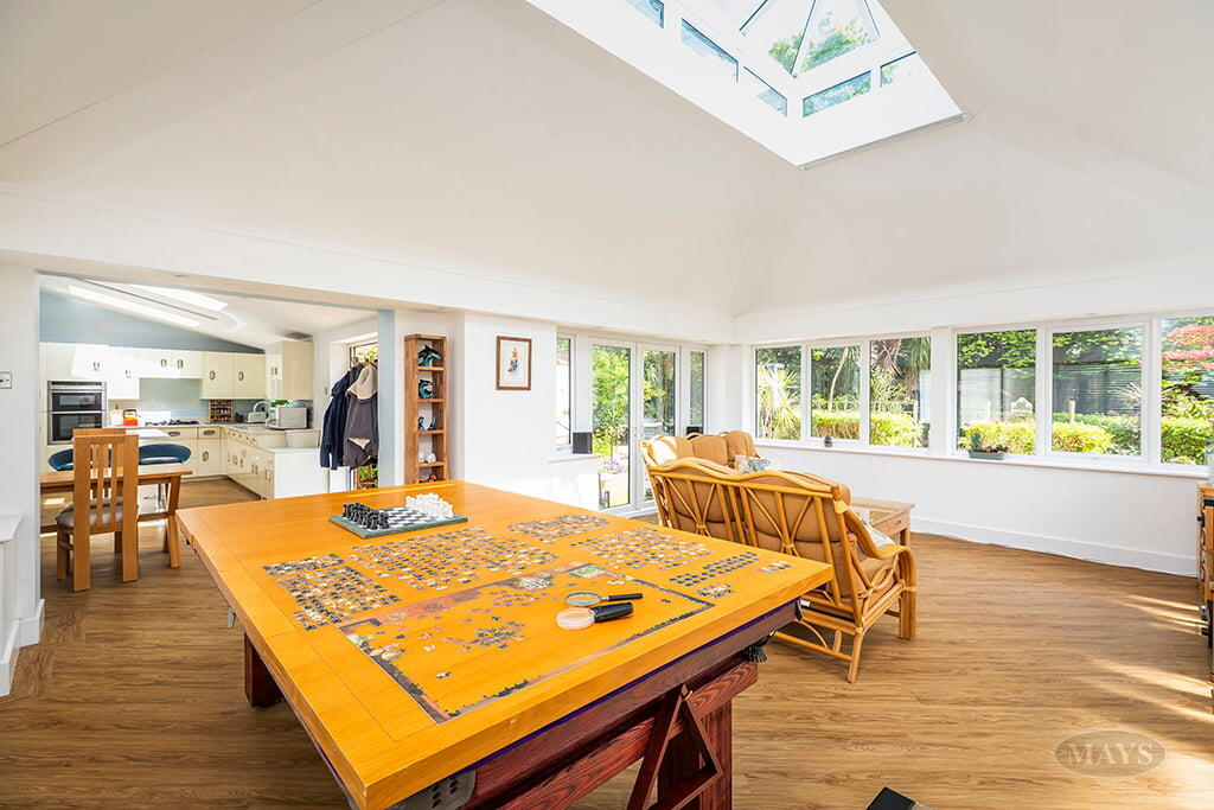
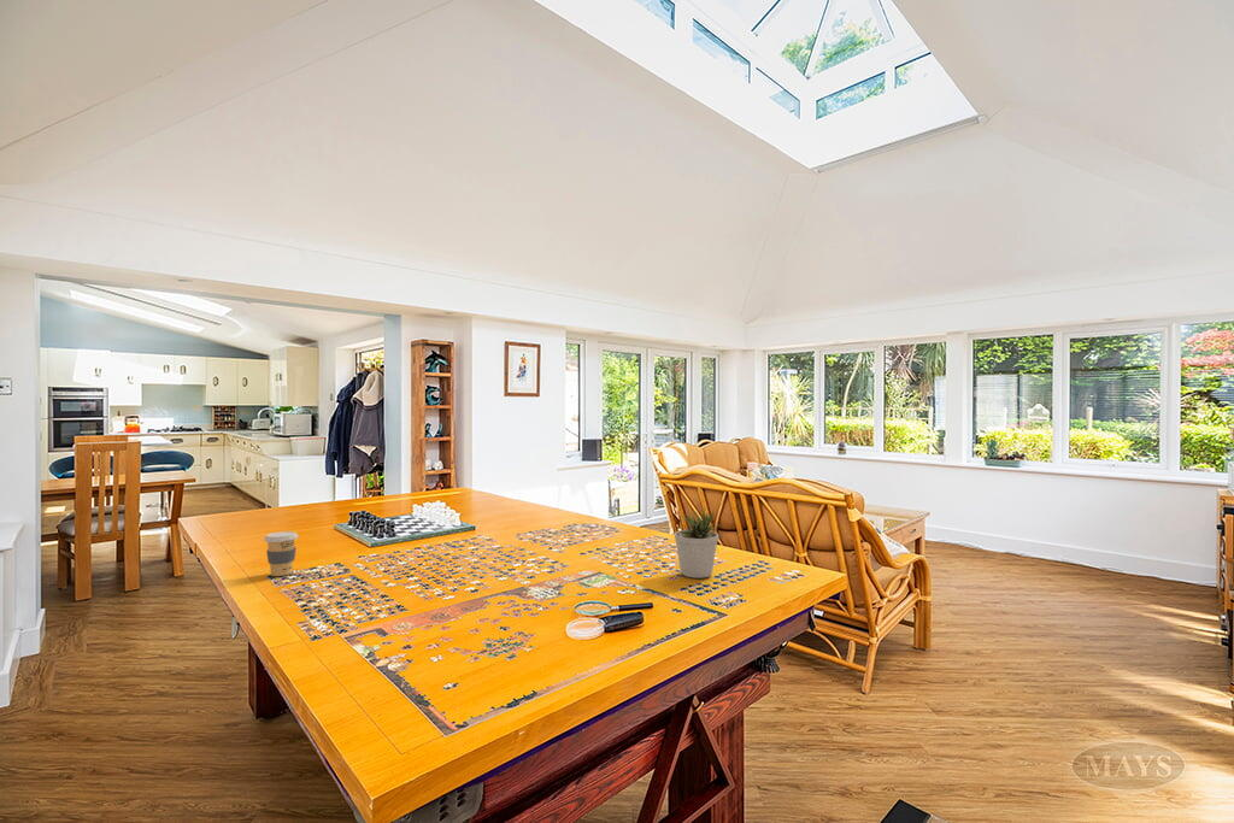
+ coffee cup (281, 553)
+ potted plant (695, 540)
